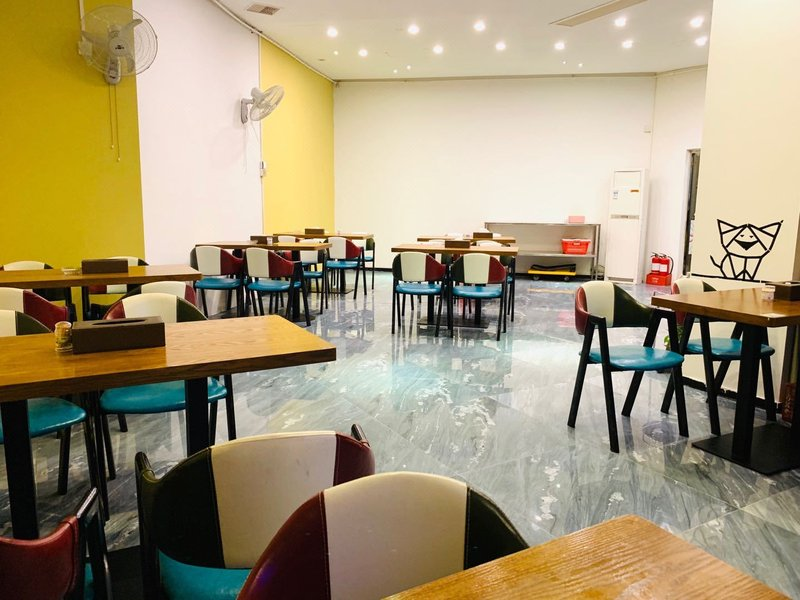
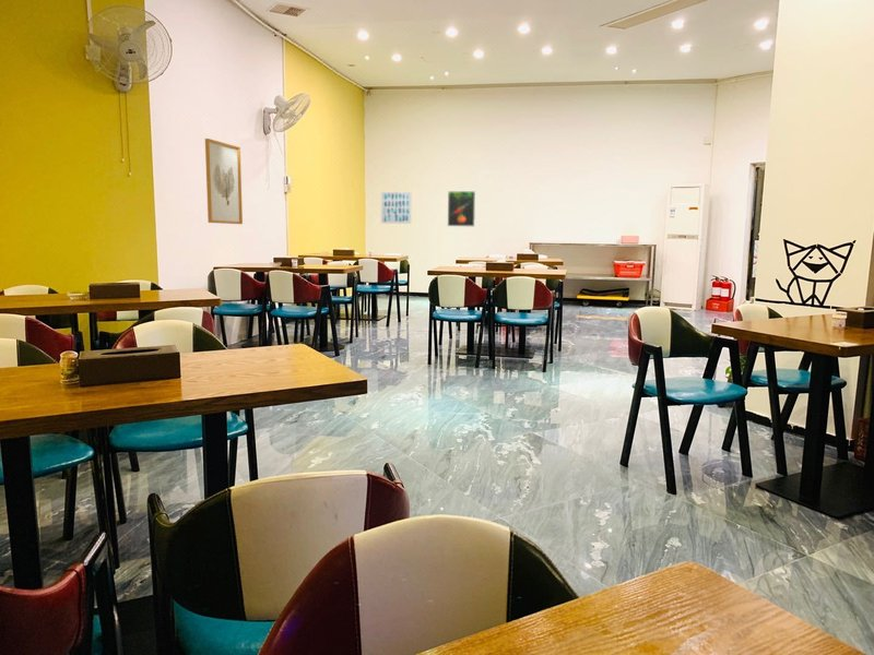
+ wall art (224, 183)
+ wall art (395, 207)
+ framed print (461, 209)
